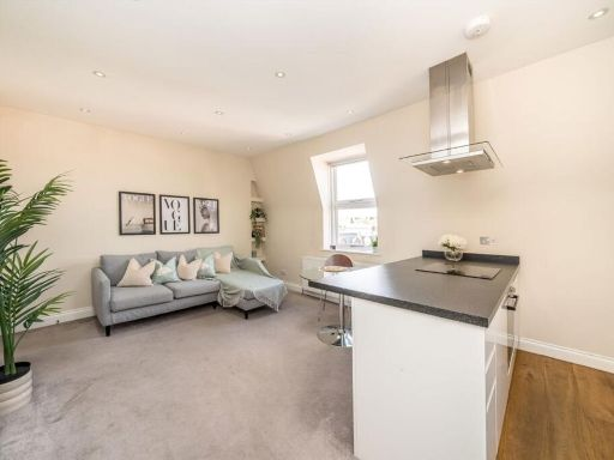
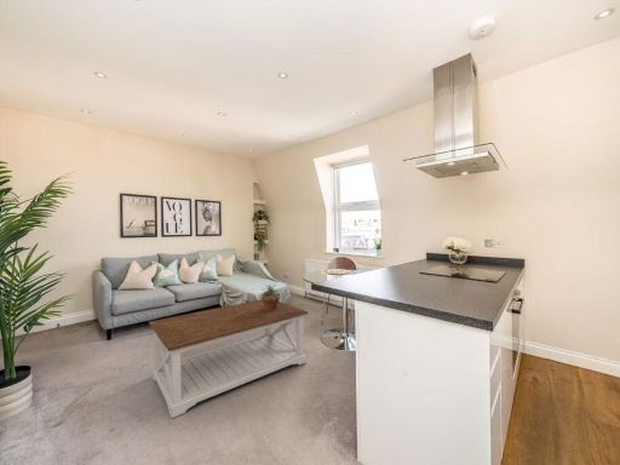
+ potted plant (271, 295)
+ coffee table (232, 344)
